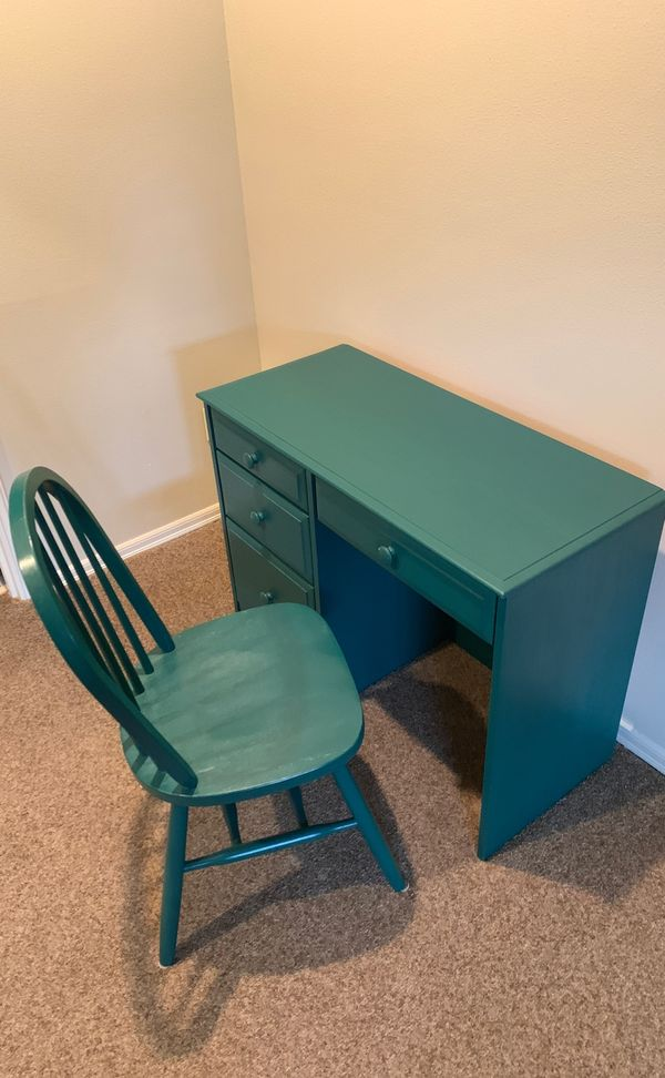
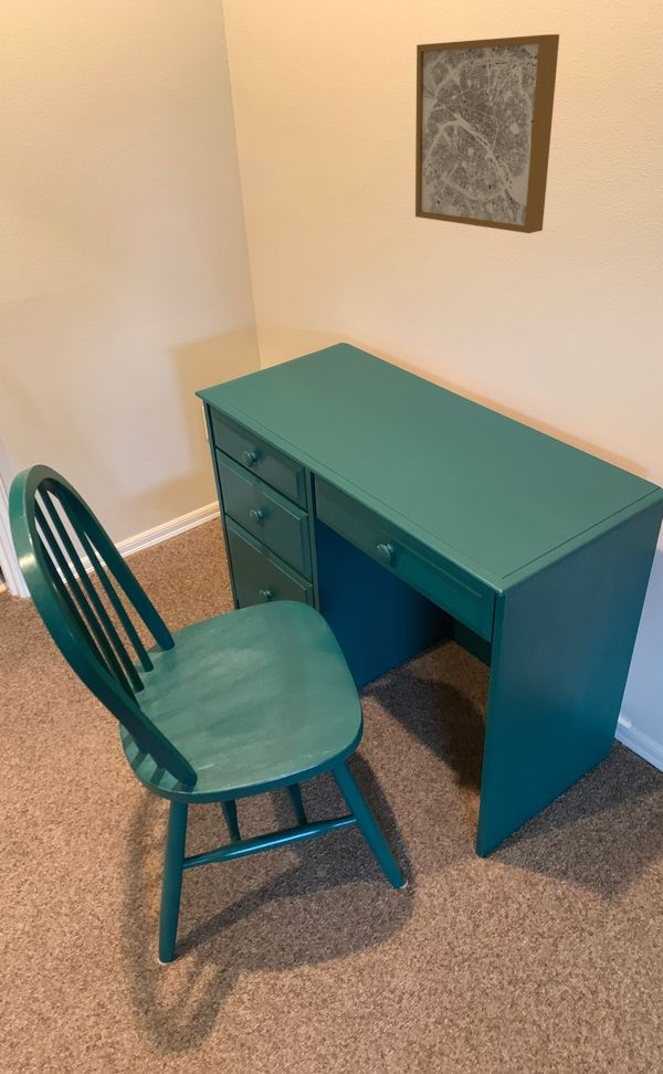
+ wall art (478, 136)
